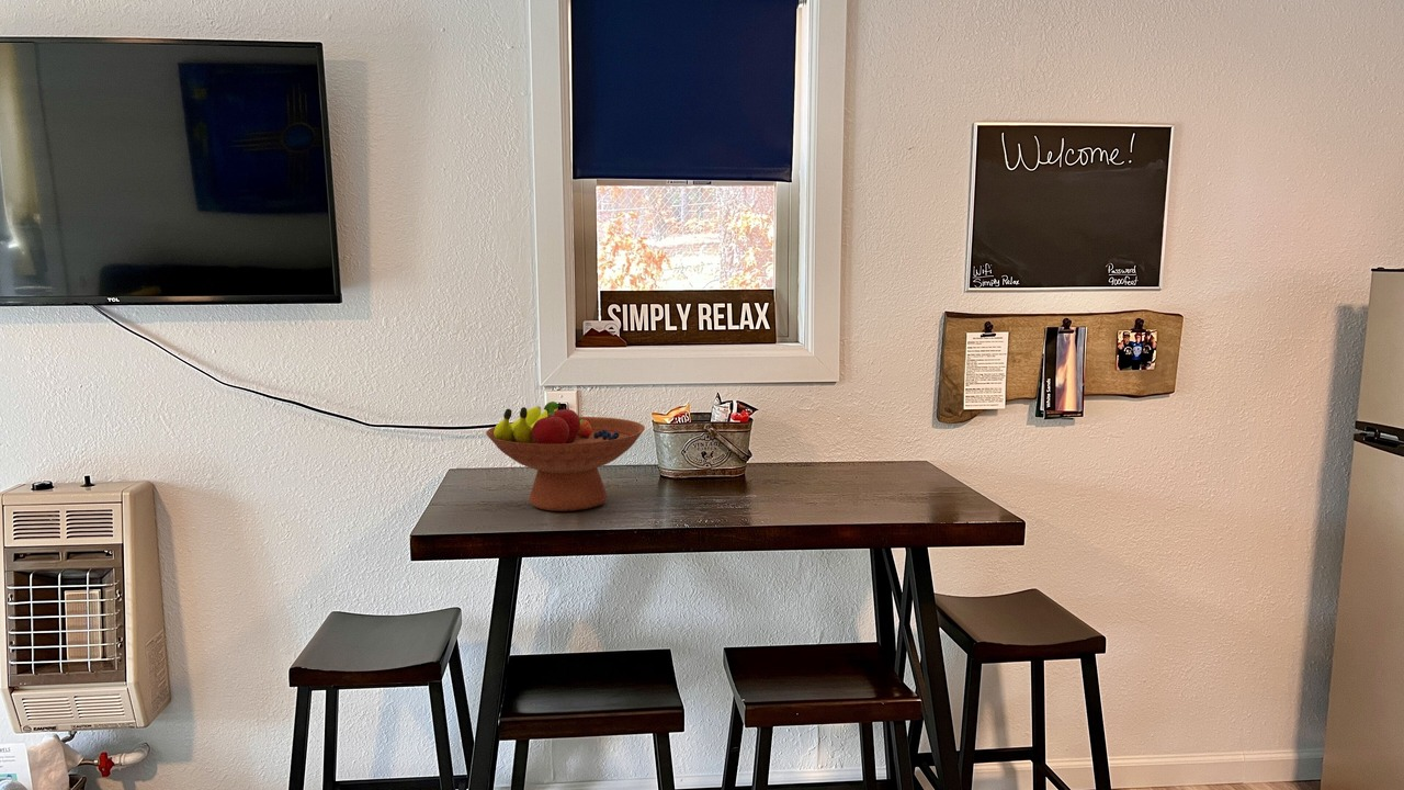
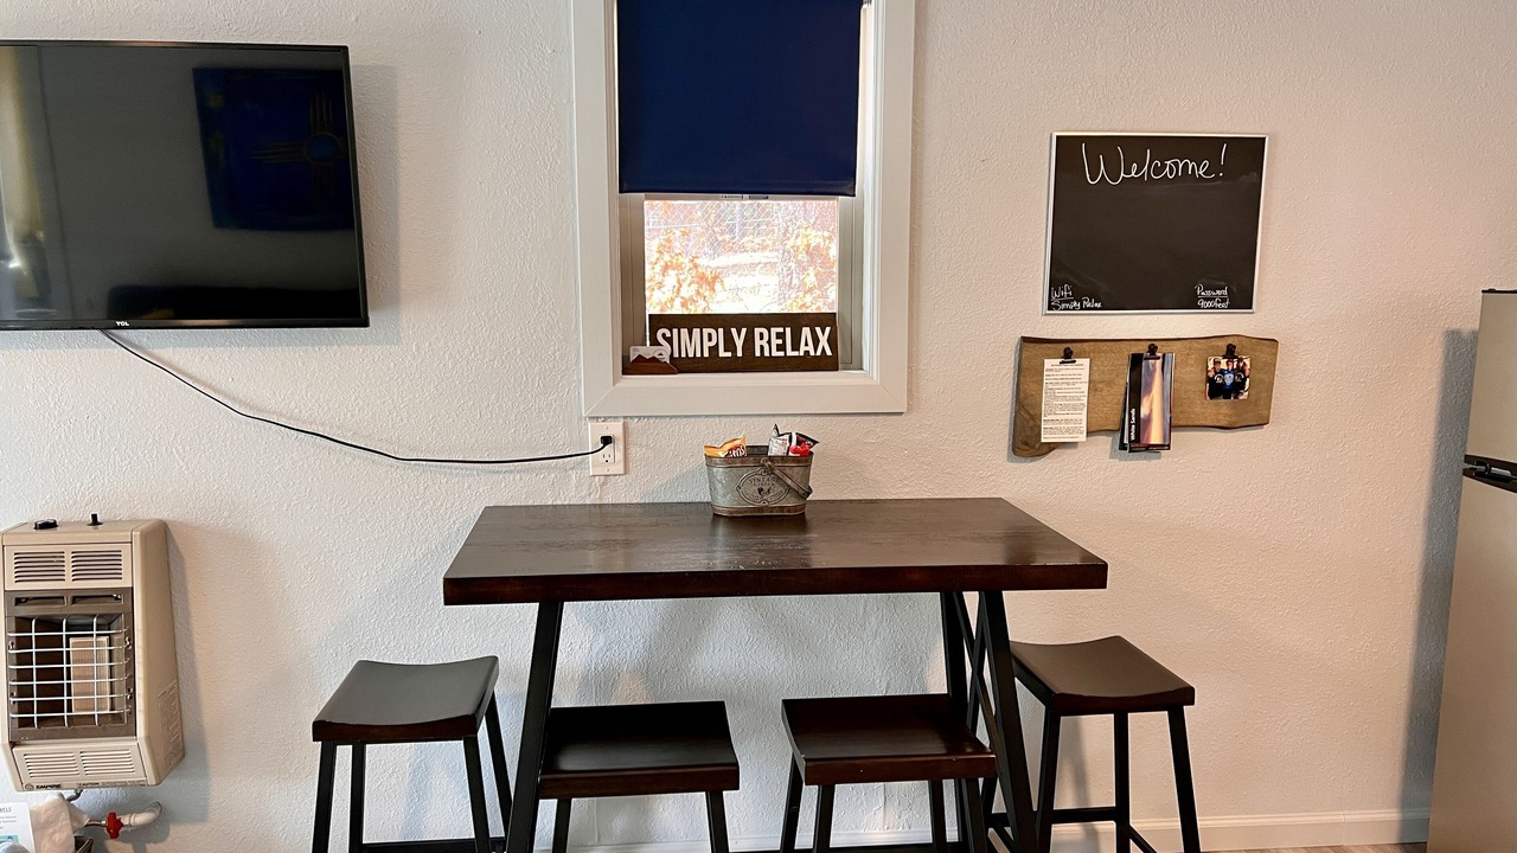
- fruit bowl (567, 451)
